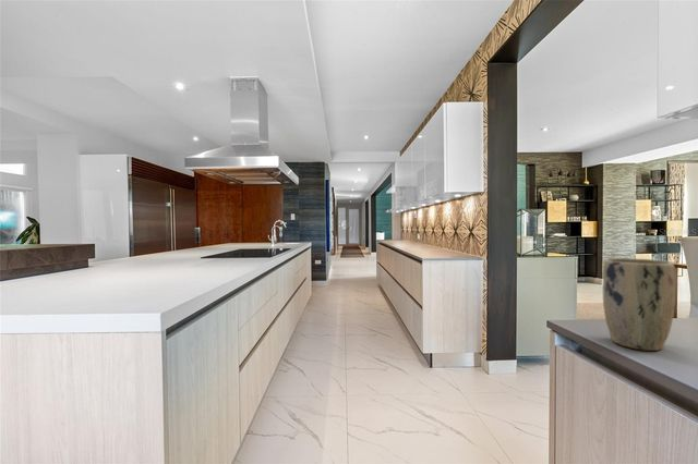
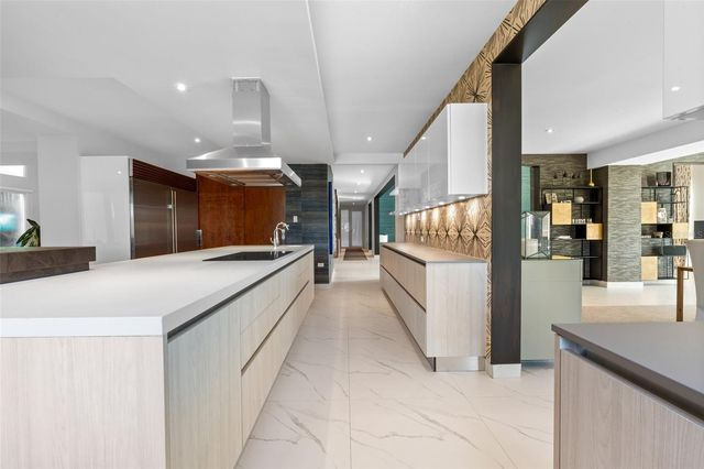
- plant pot (636, 302)
